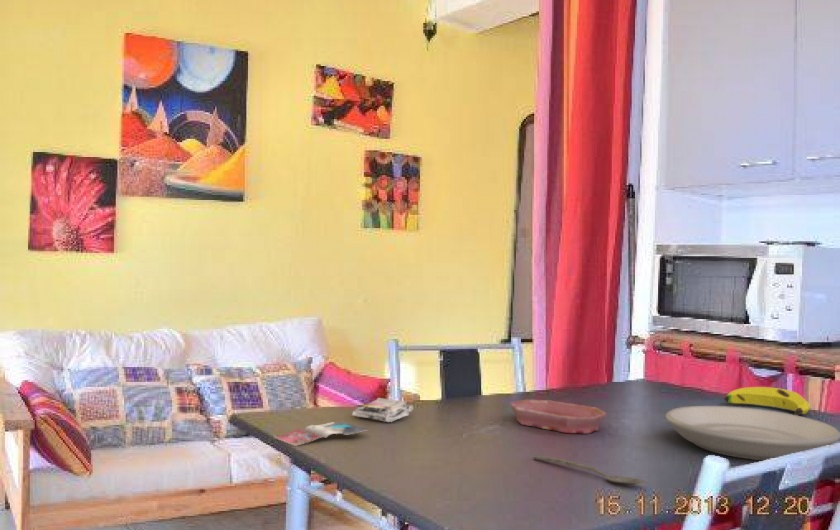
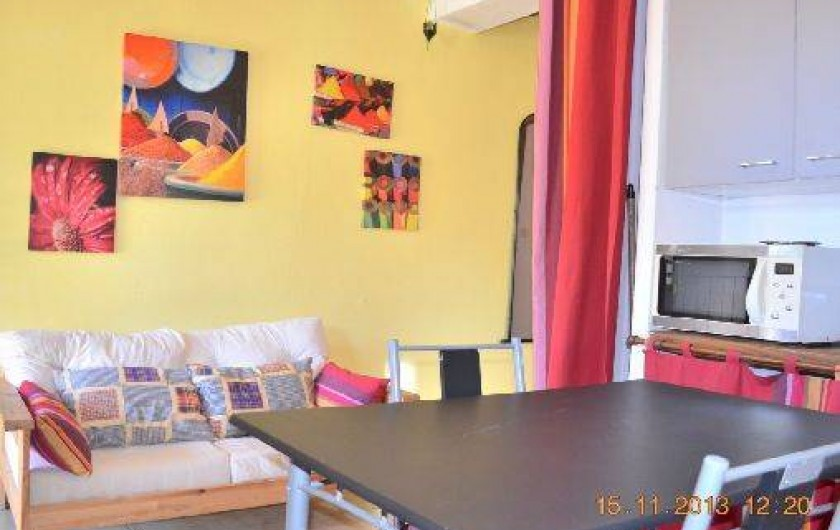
- magazine (348, 423)
- bowl (556, 415)
- plate (749, 433)
- spoon (585, 468)
- banana (766, 399)
